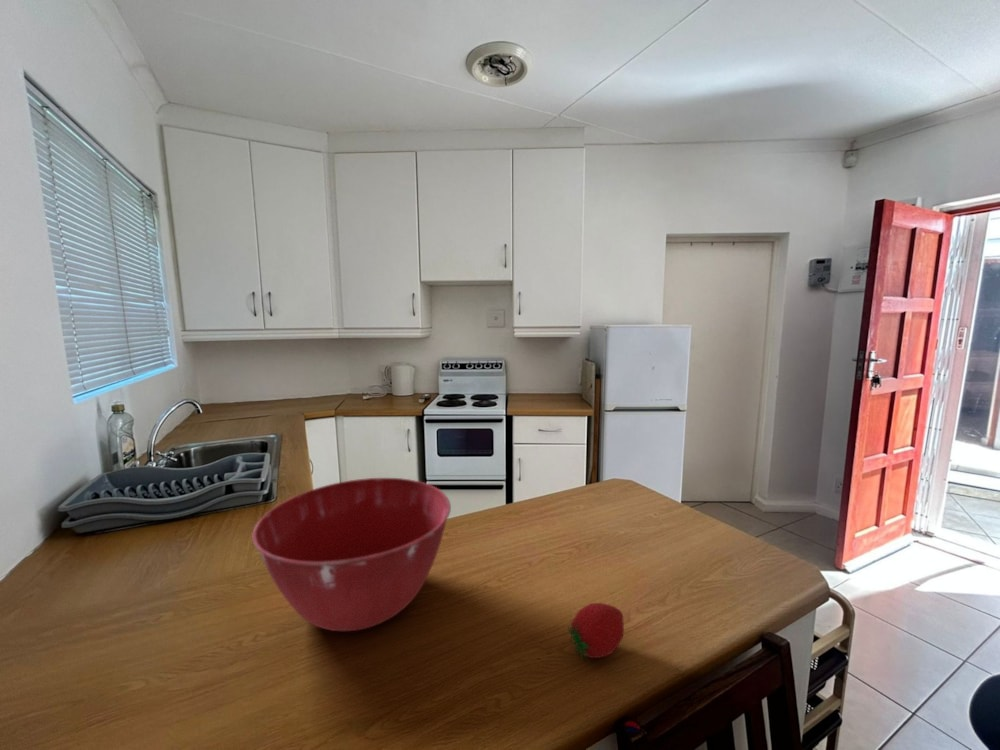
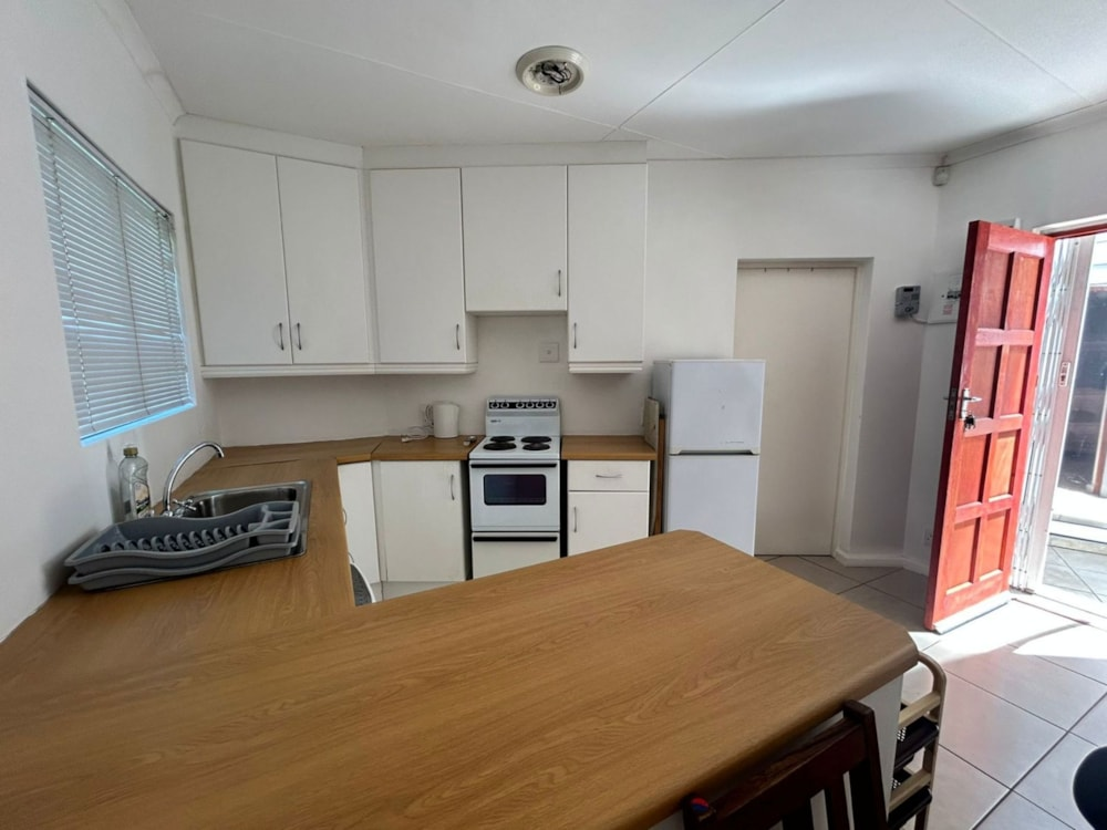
- fruit (599, 629)
- mixing bowl (361, 555)
